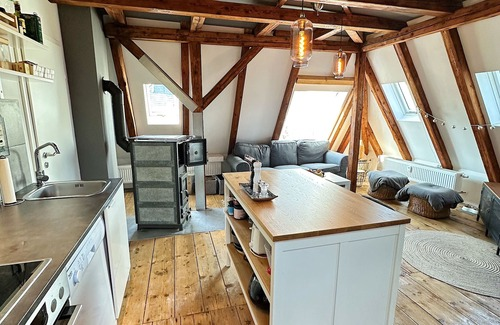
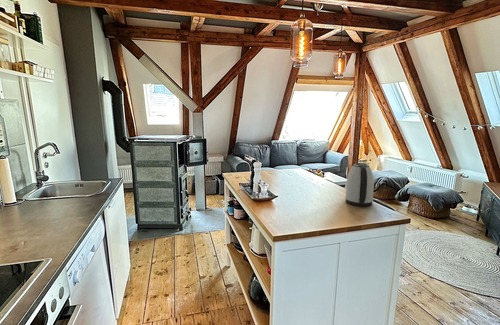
+ kettle (360, 184)
